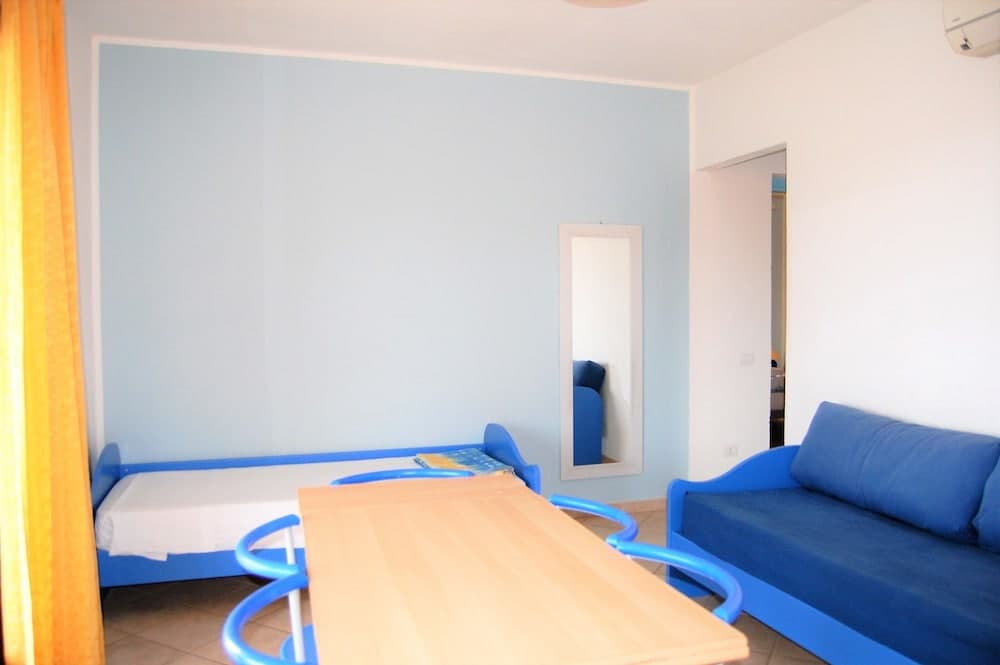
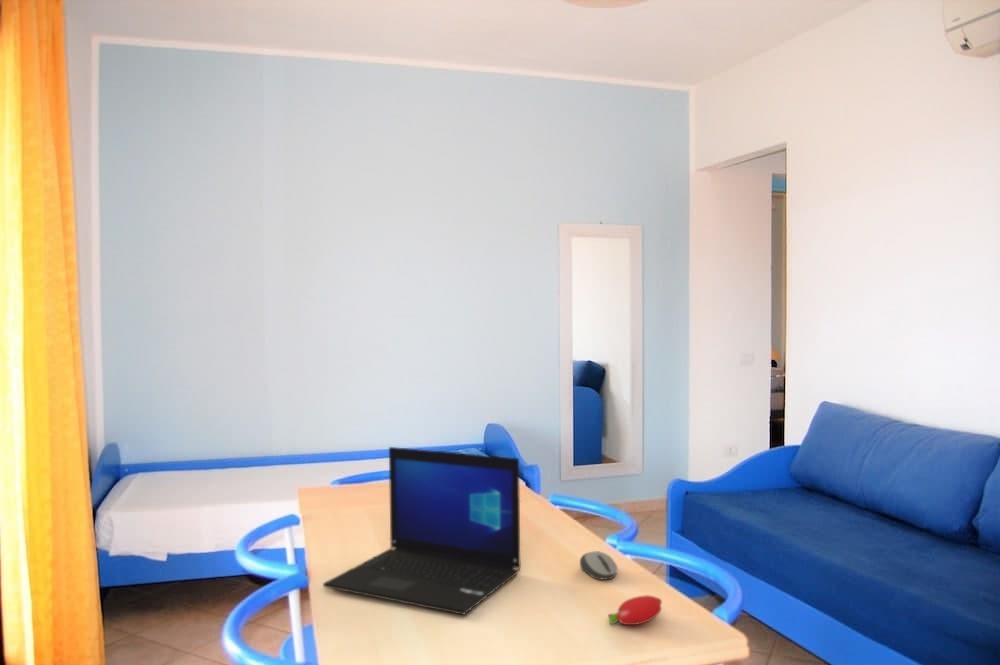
+ fruit (634, 608)
+ laptop (423, 522)
+ computer mouse (598, 563)
